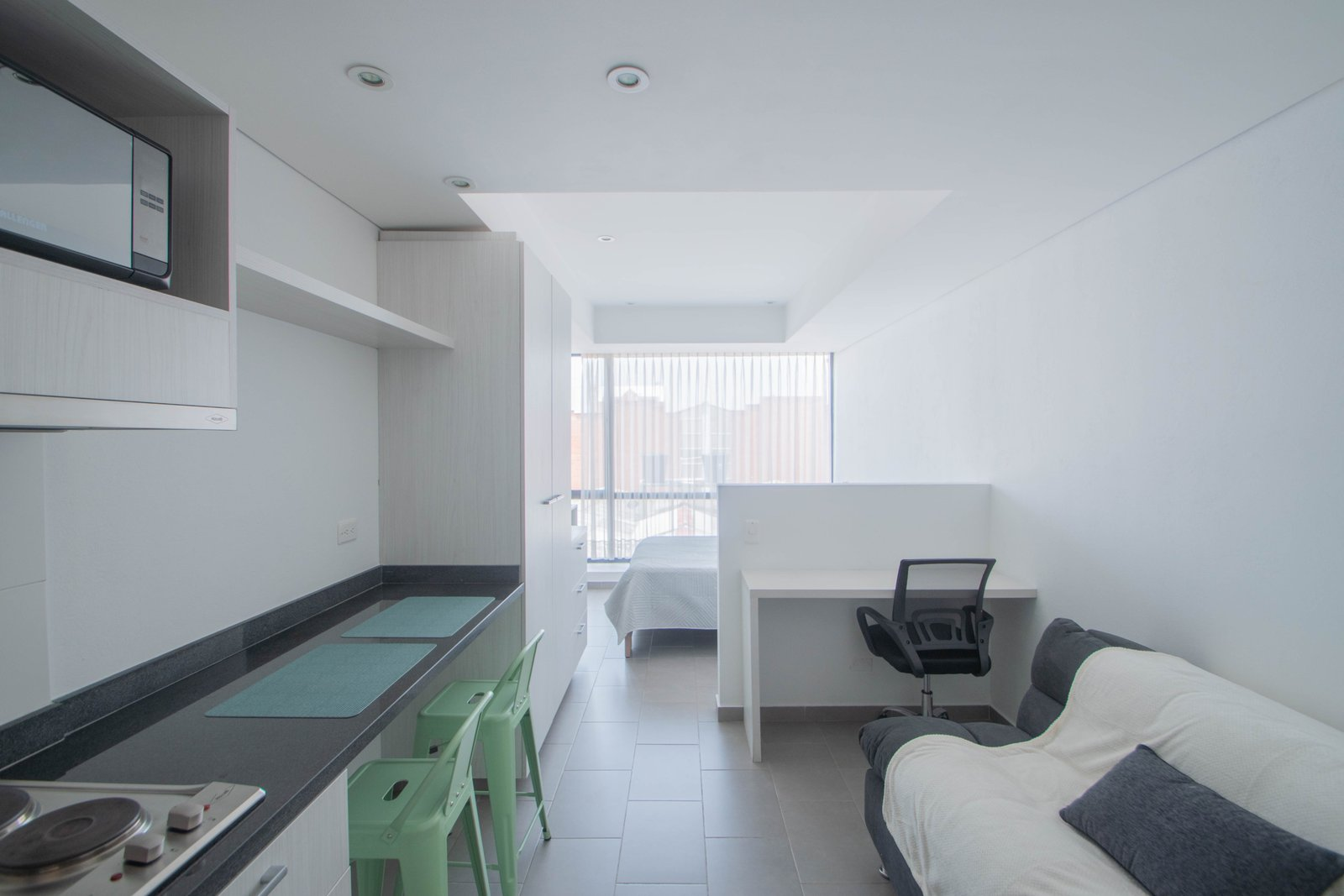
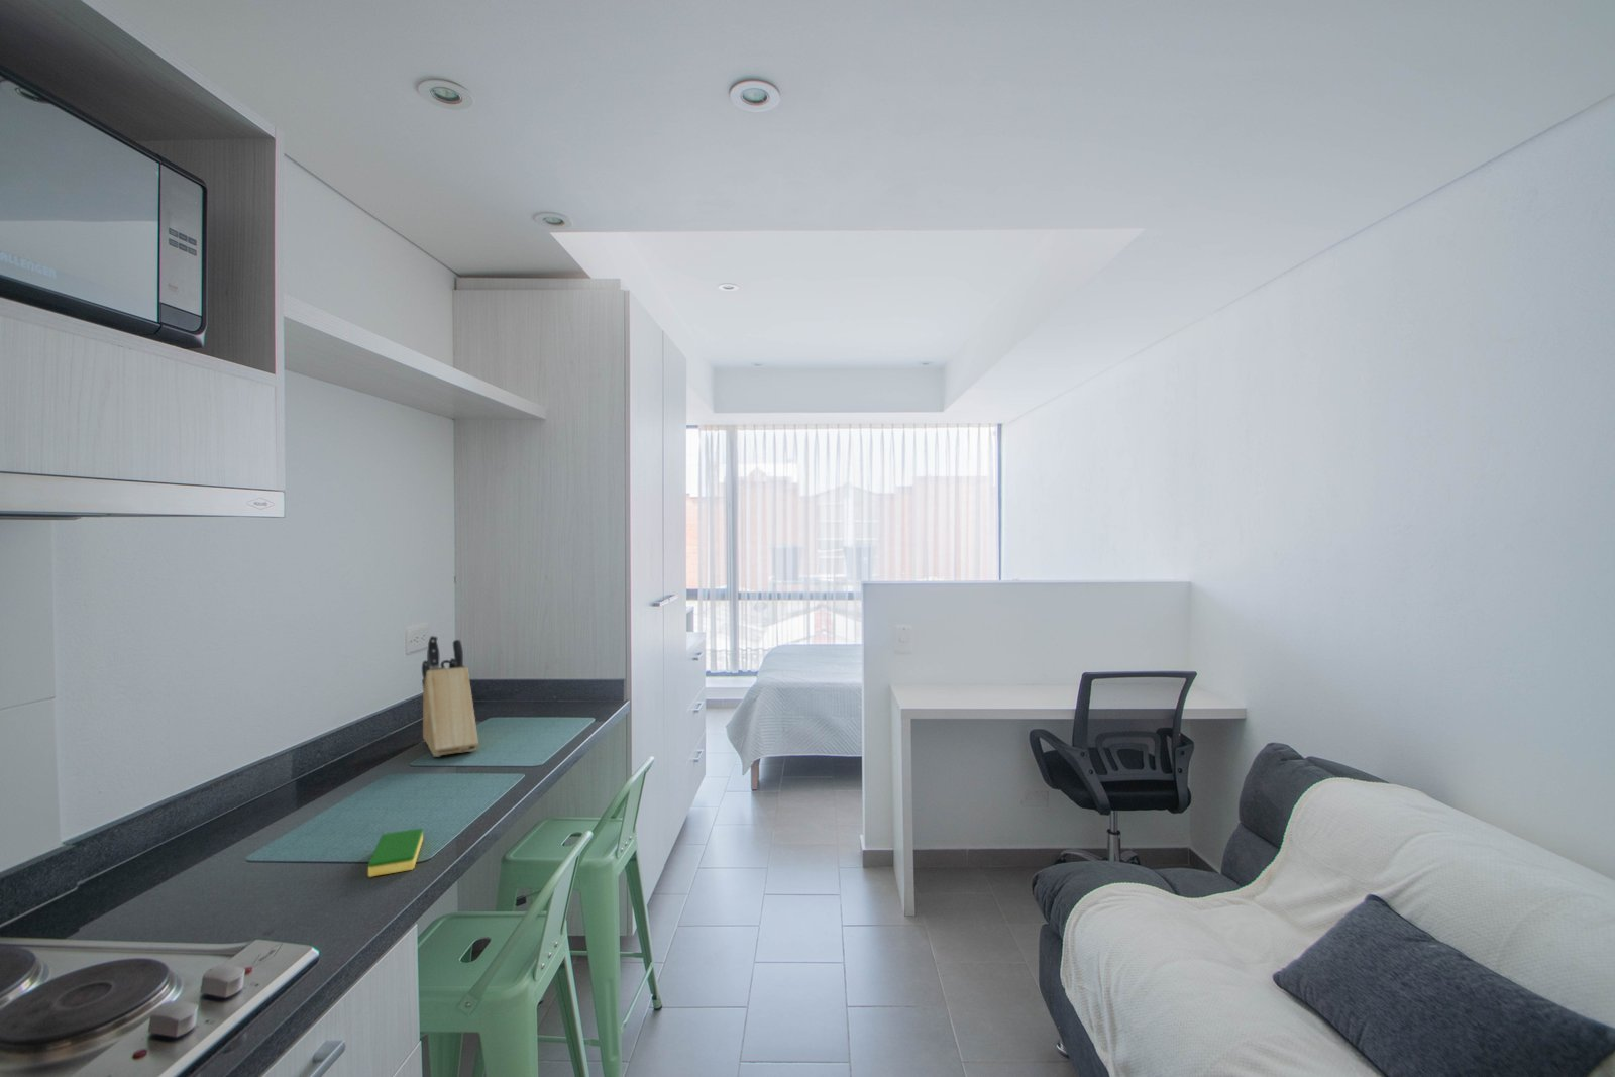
+ dish sponge (397, 851)
+ knife block (447, 690)
